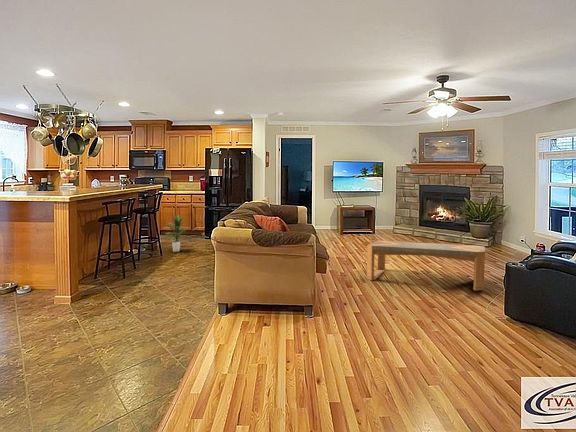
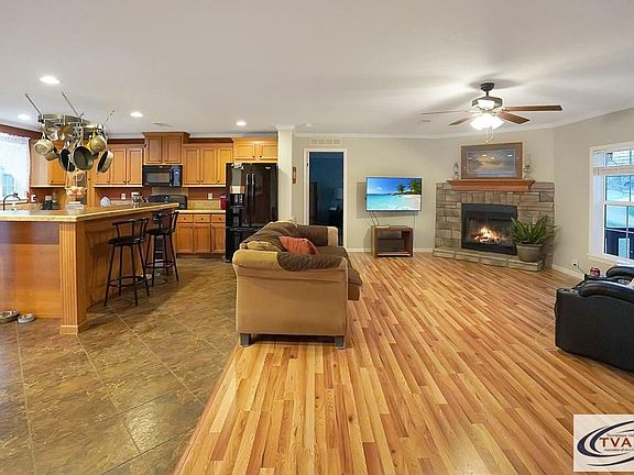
- indoor plant (177, 233)
- coffee table (427, 255)
